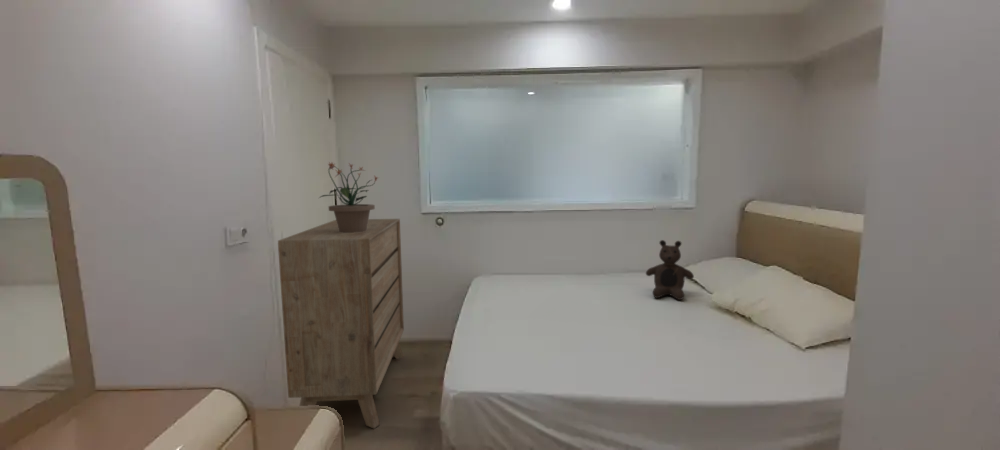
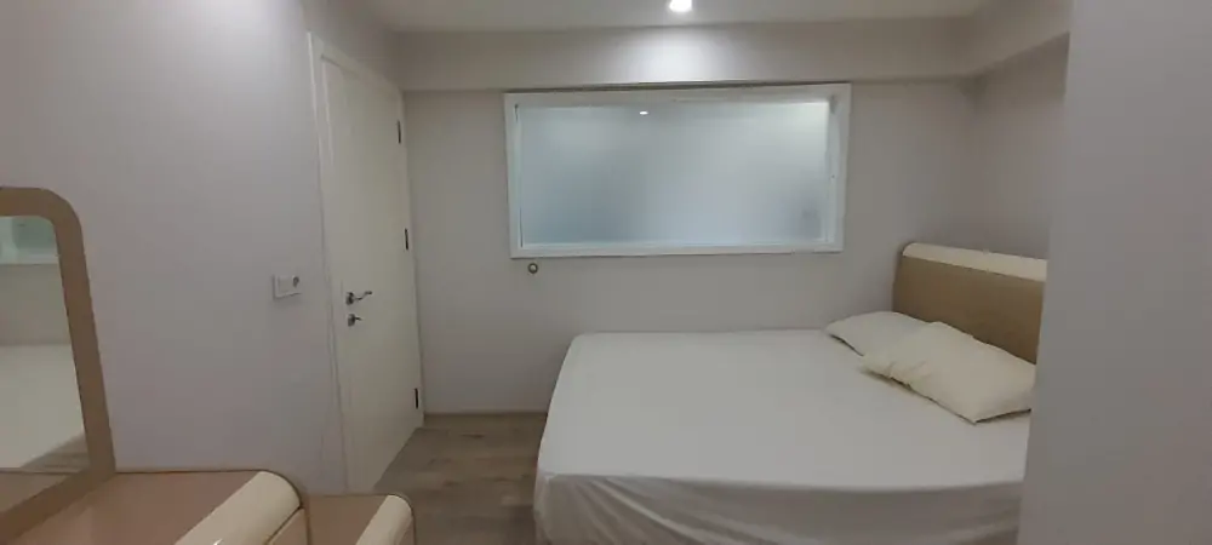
- teddy bear (669, 268)
- potted plant (347, 196)
- dresser (353, 309)
